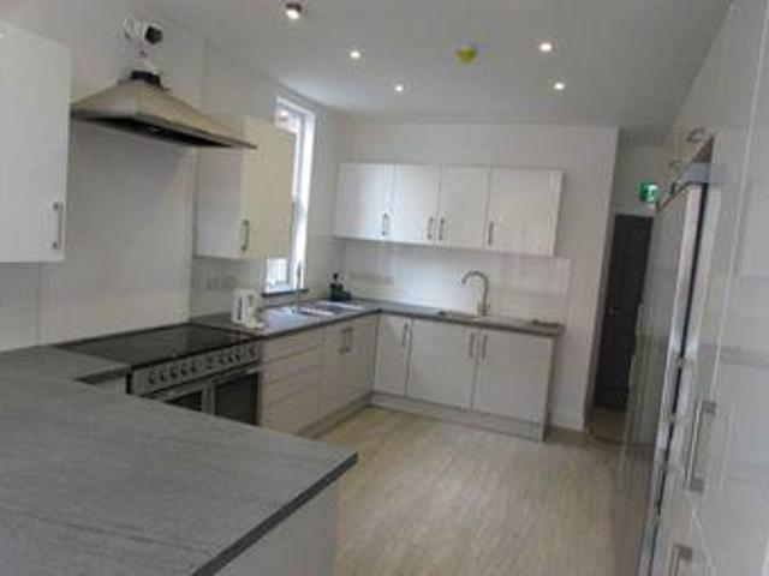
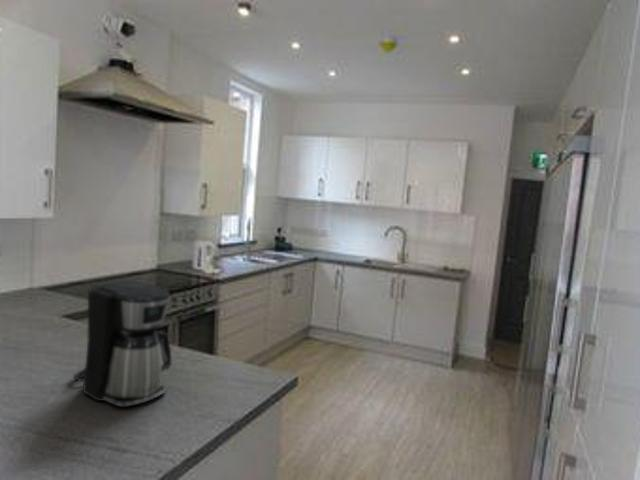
+ coffee maker (128, 335)
